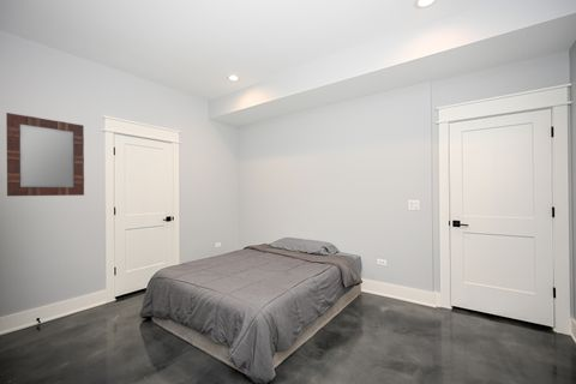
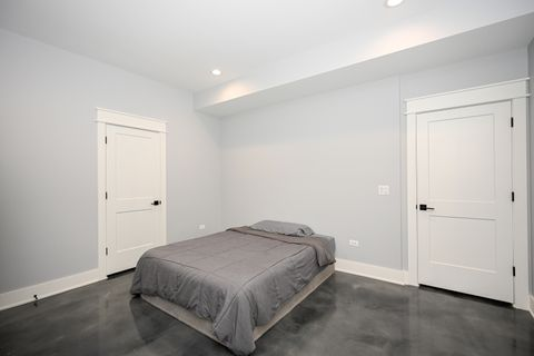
- home mirror (48, 157)
